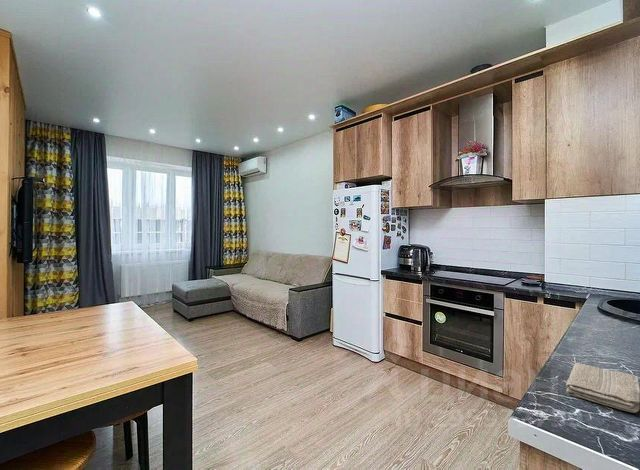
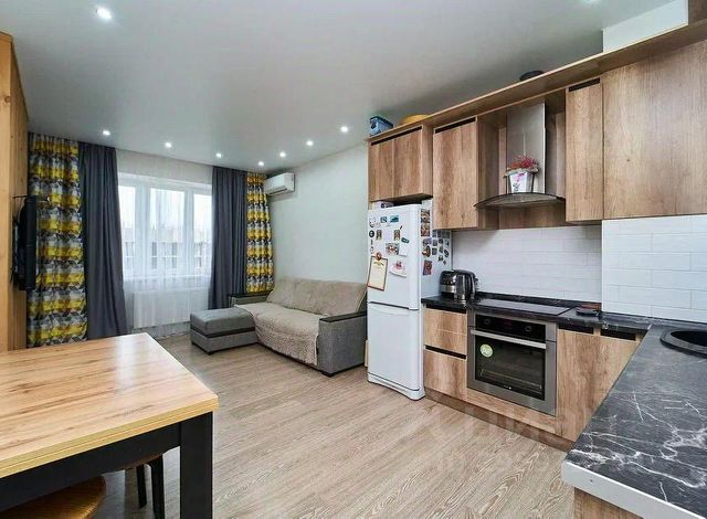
- washcloth (602, 383)
